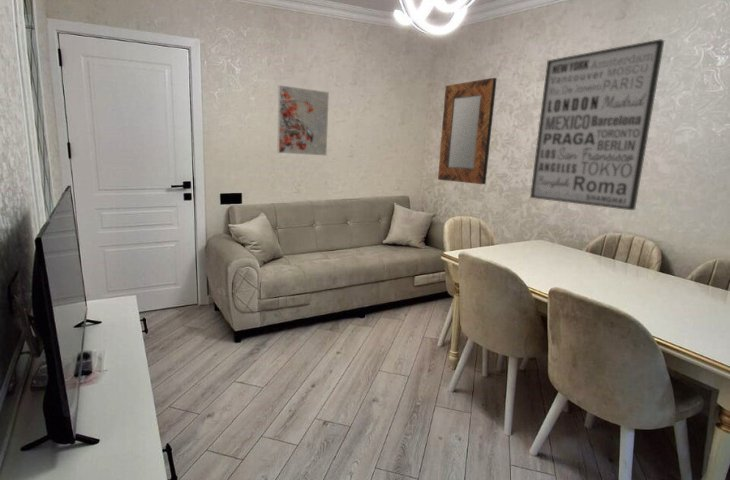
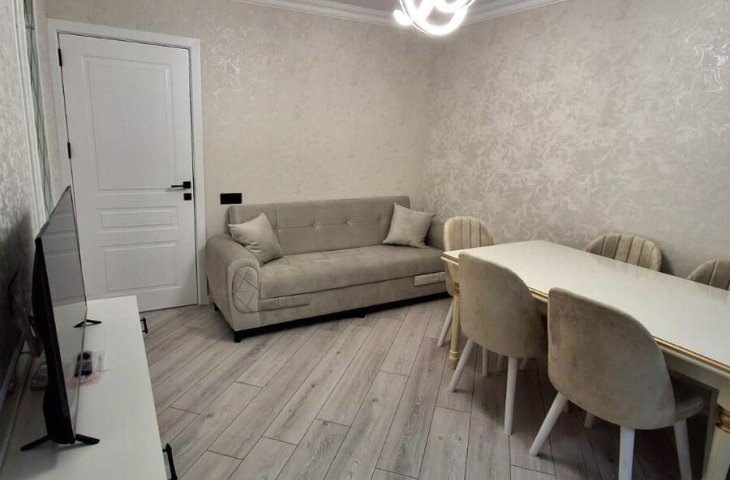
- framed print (303, 122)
- wall art (588, 129)
- home mirror (464, 133)
